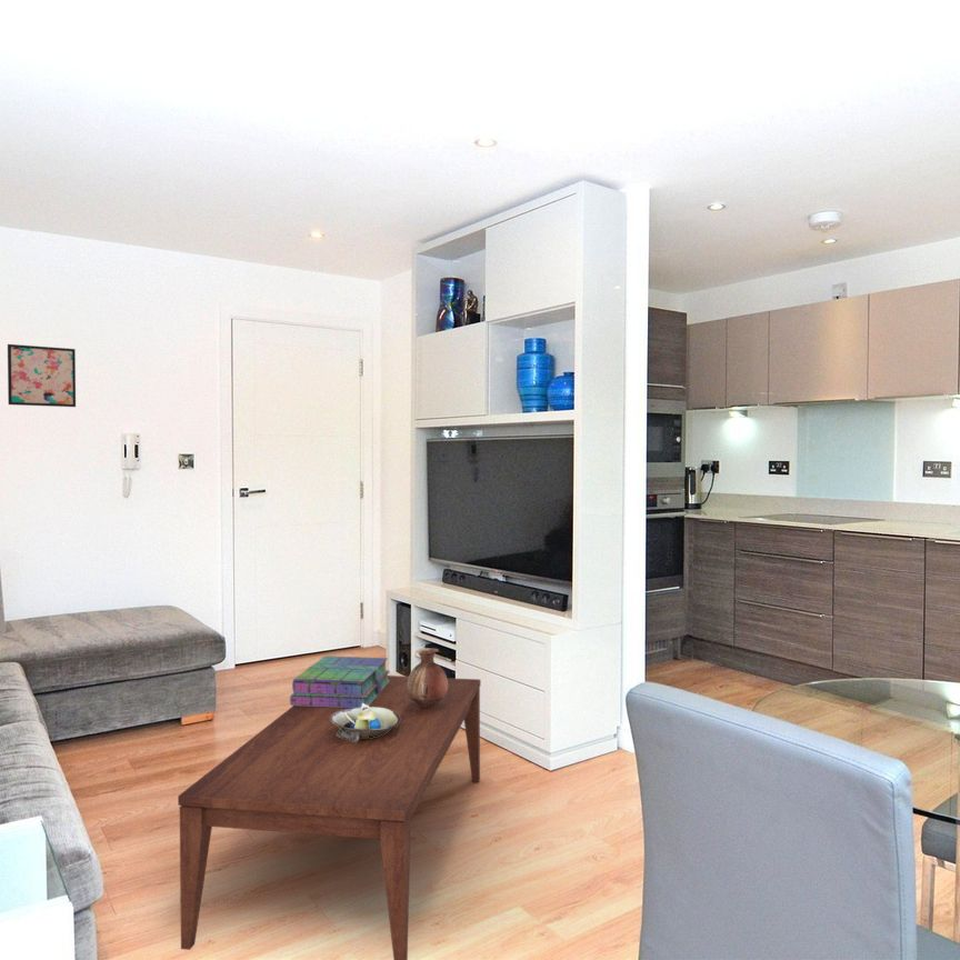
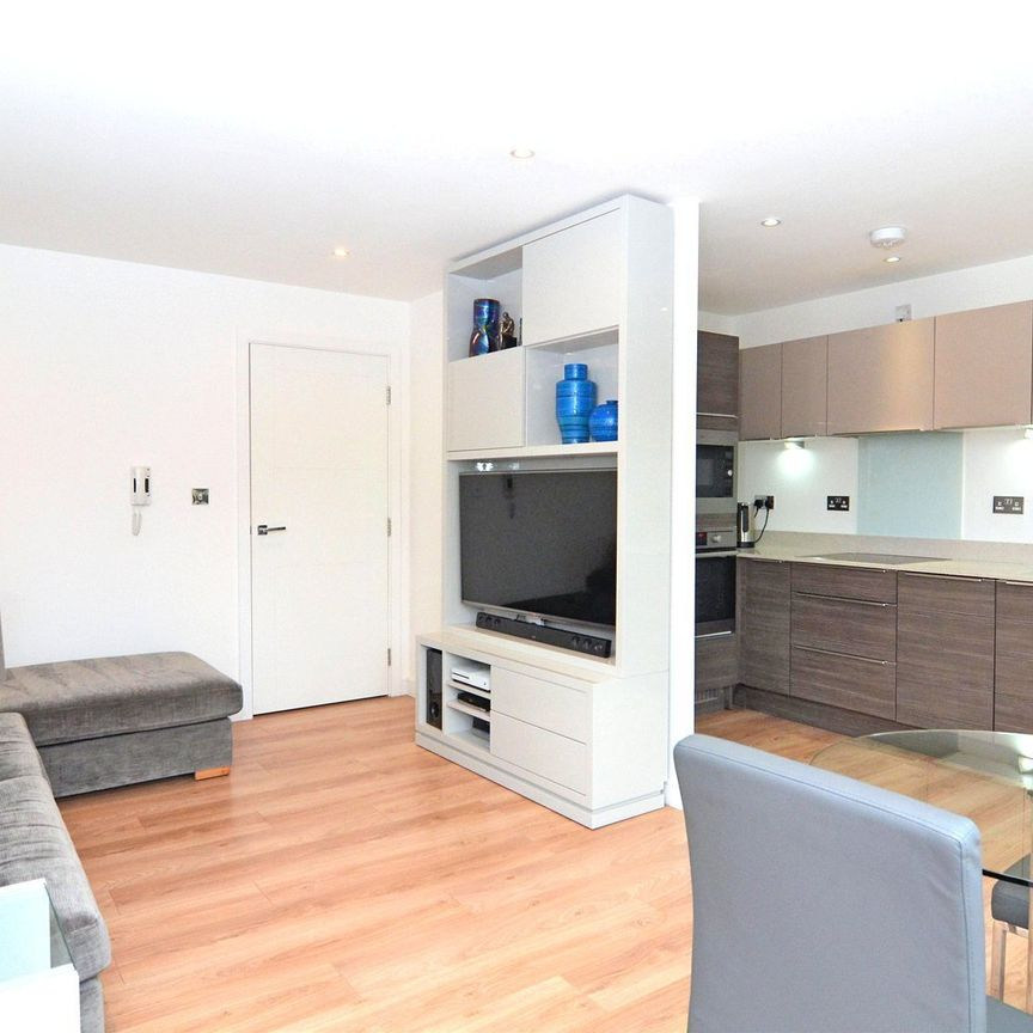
- decorative bowl (363, 719)
- coffee table (361, 786)
- vase (427, 678)
- stack of books (342, 679)
- wall art (42, 376)
